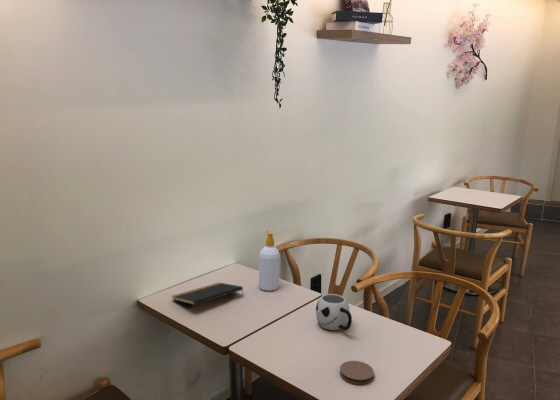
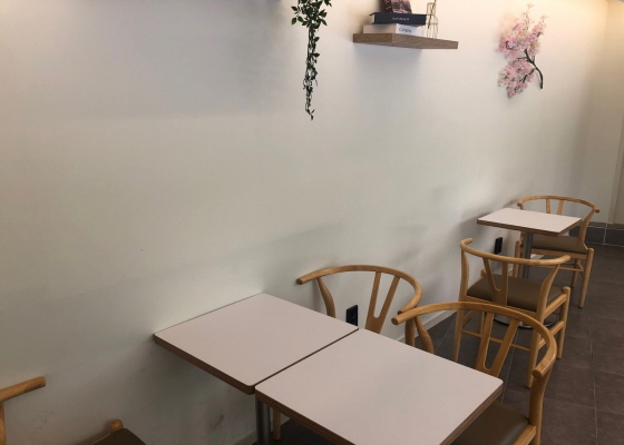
- mug (336, 314)
- soap bottle (269, 260)
- notepad (207, 292)
- coaster (356, 371)
